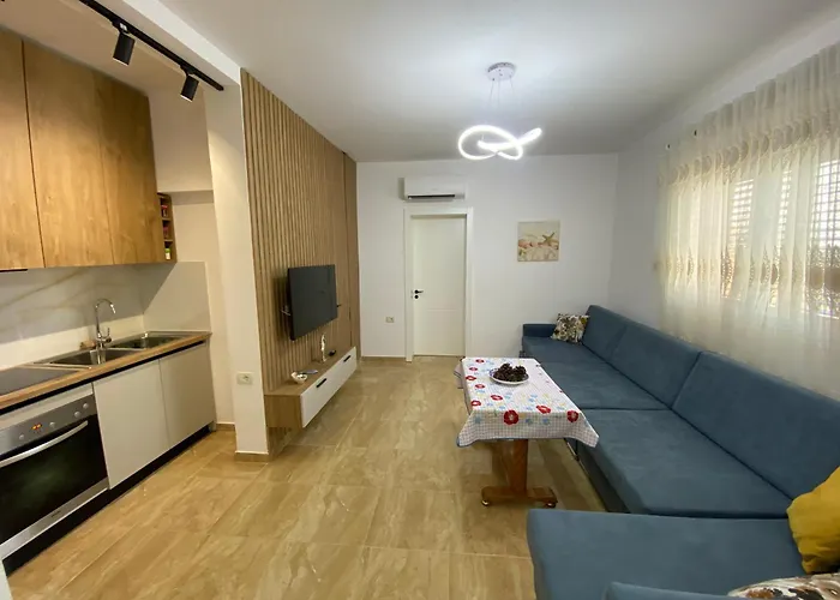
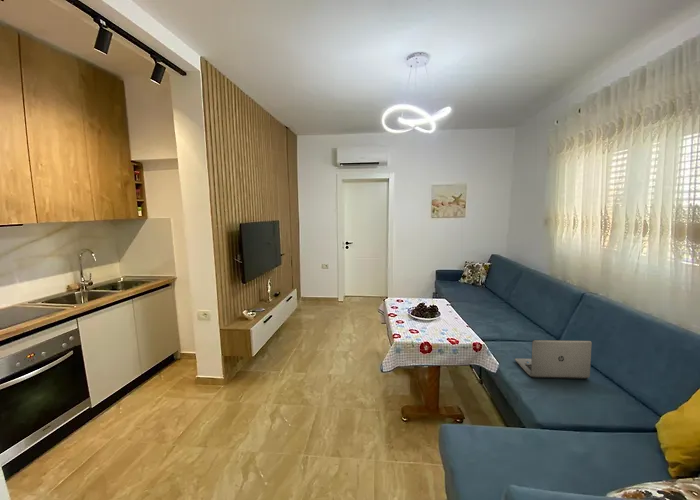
+ laptop (550, 351)
